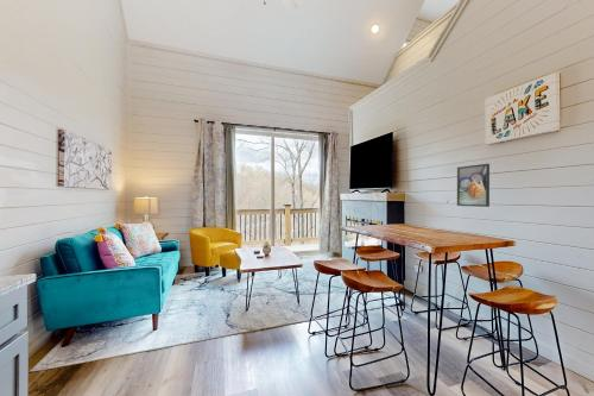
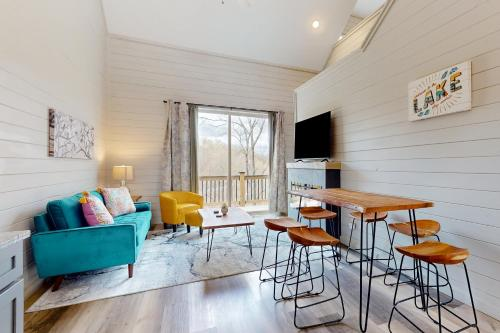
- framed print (472, 186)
